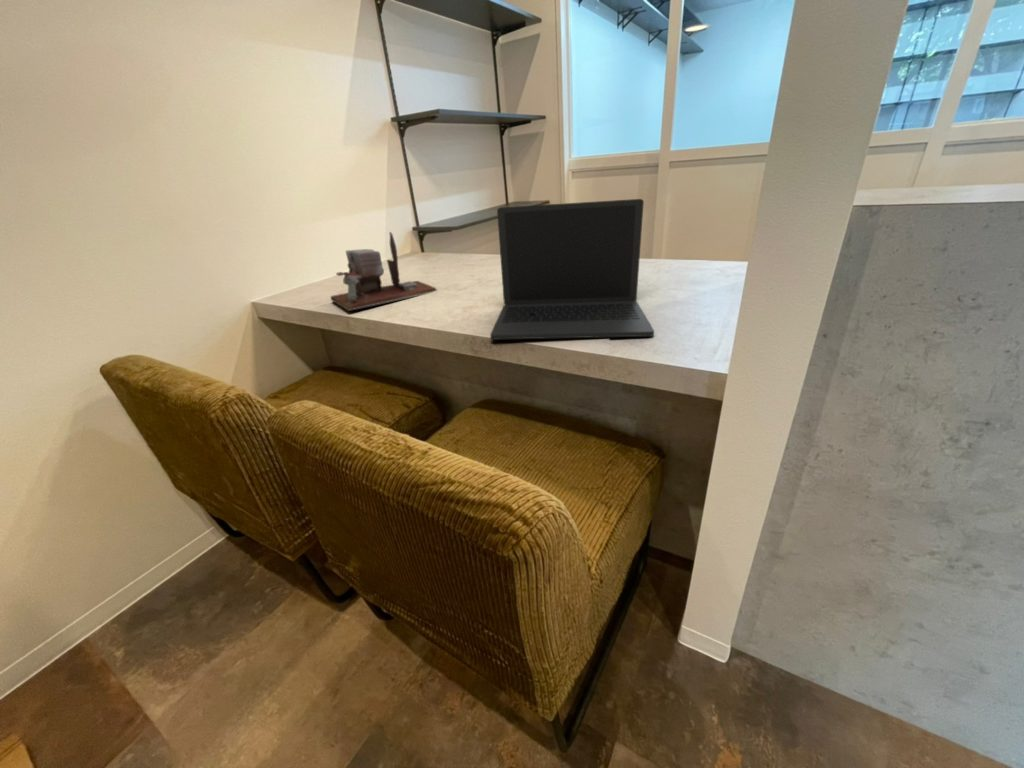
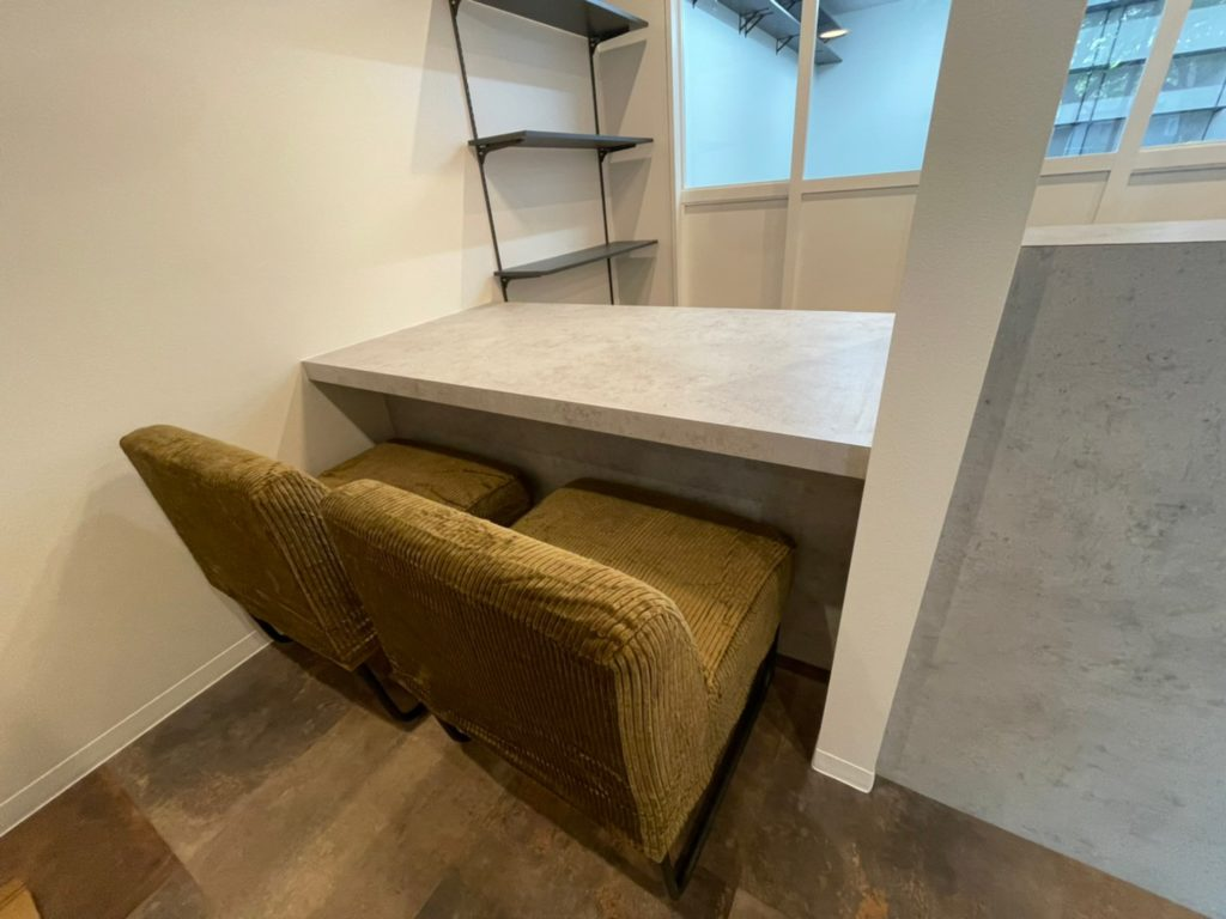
- laptop (569, 266)
- desk organizer (379, 265)
